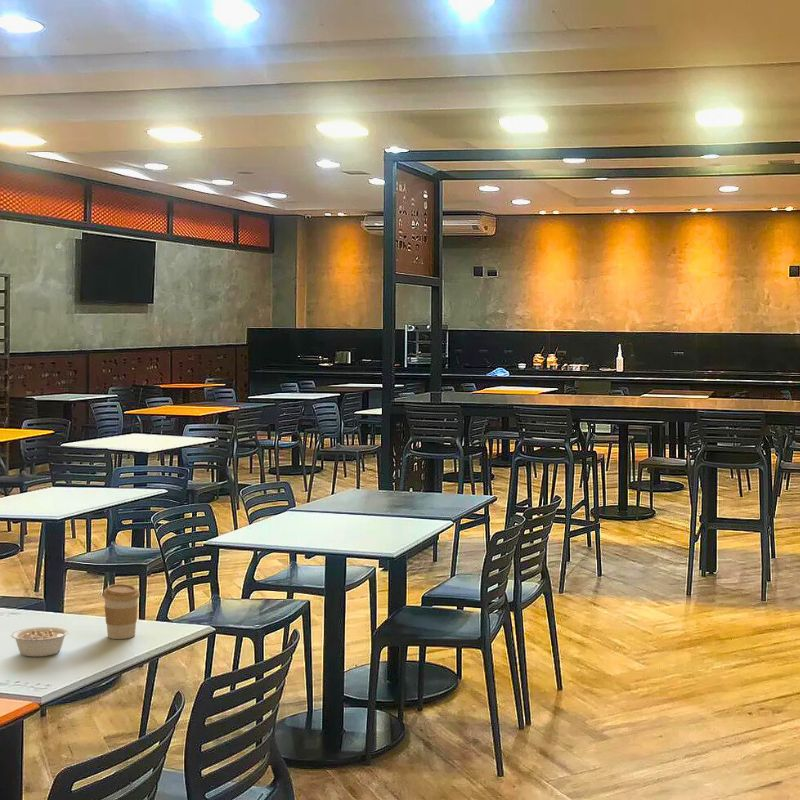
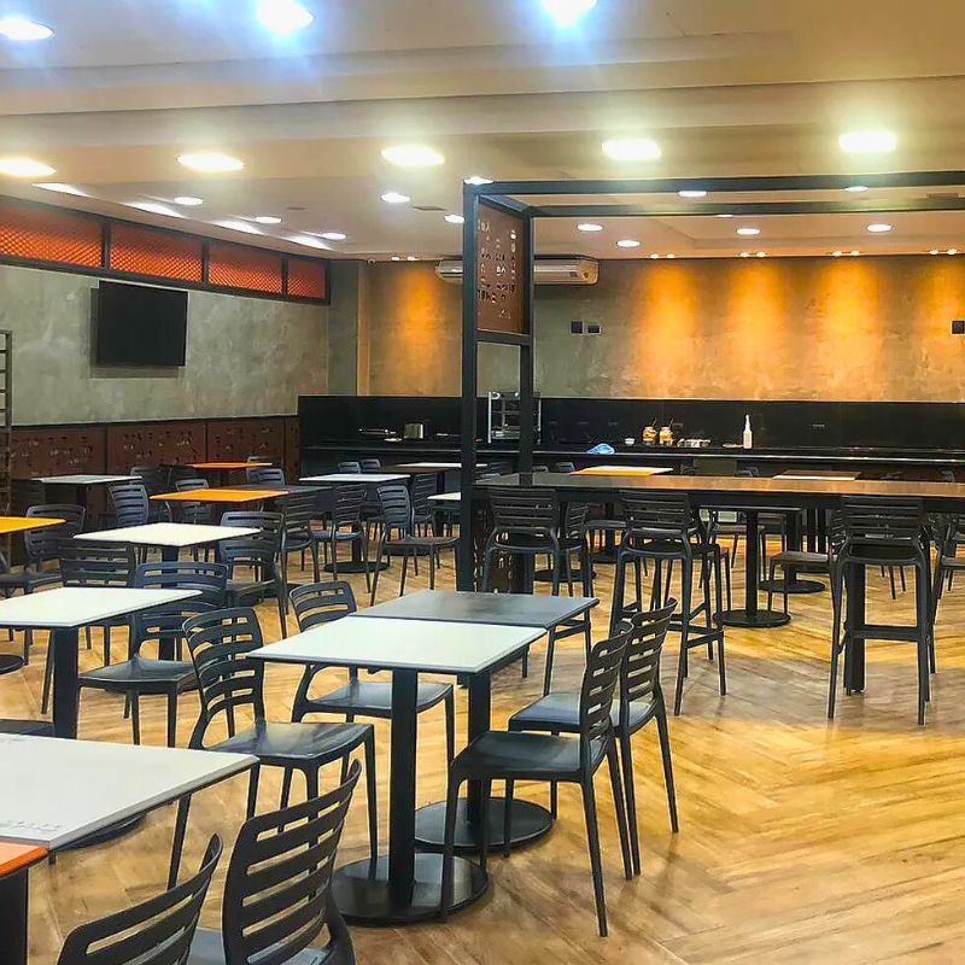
- coffee cup (121, 610)
- legume (42, 640)
